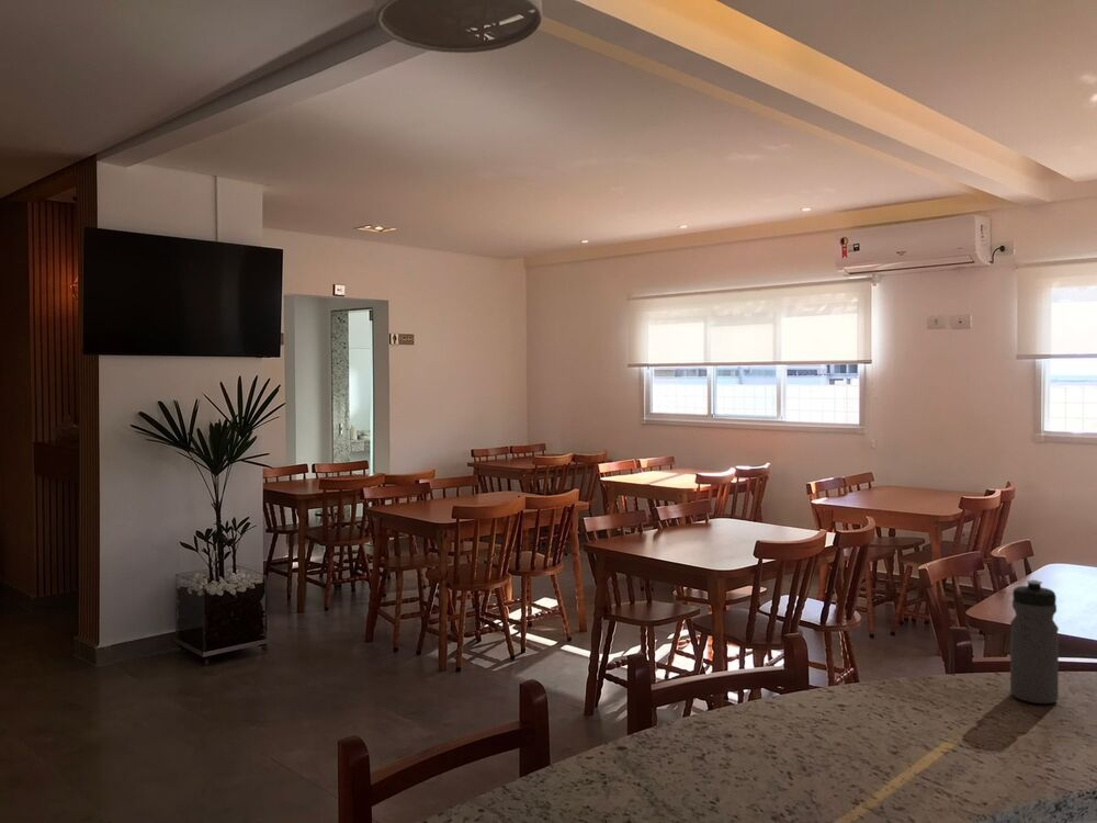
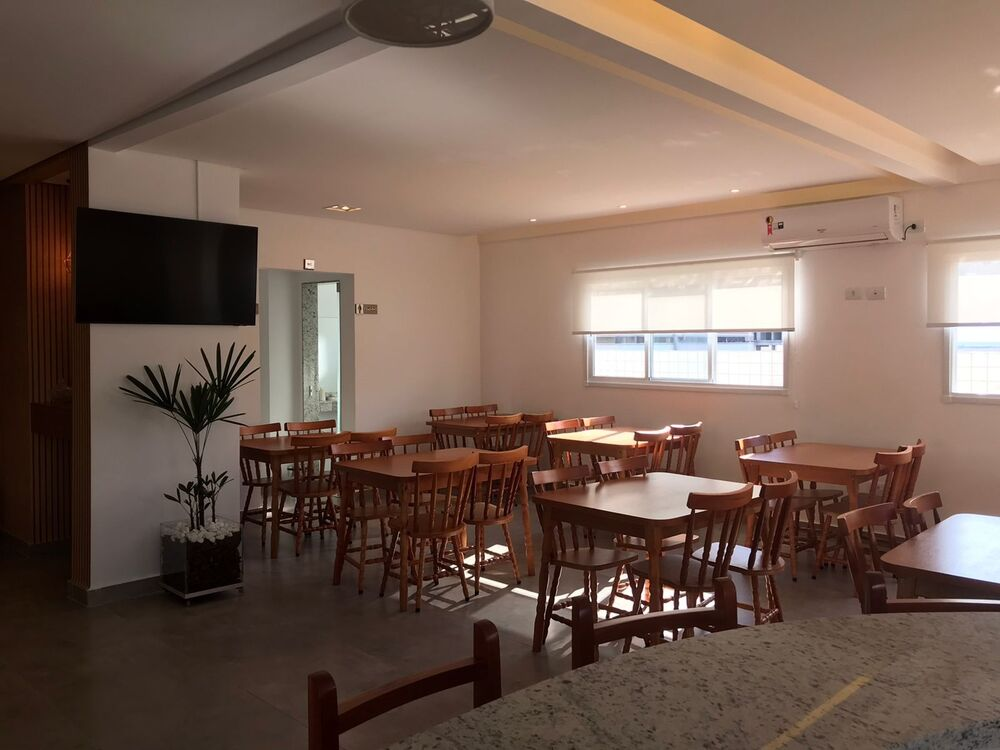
- water bottle (1033, 639)
